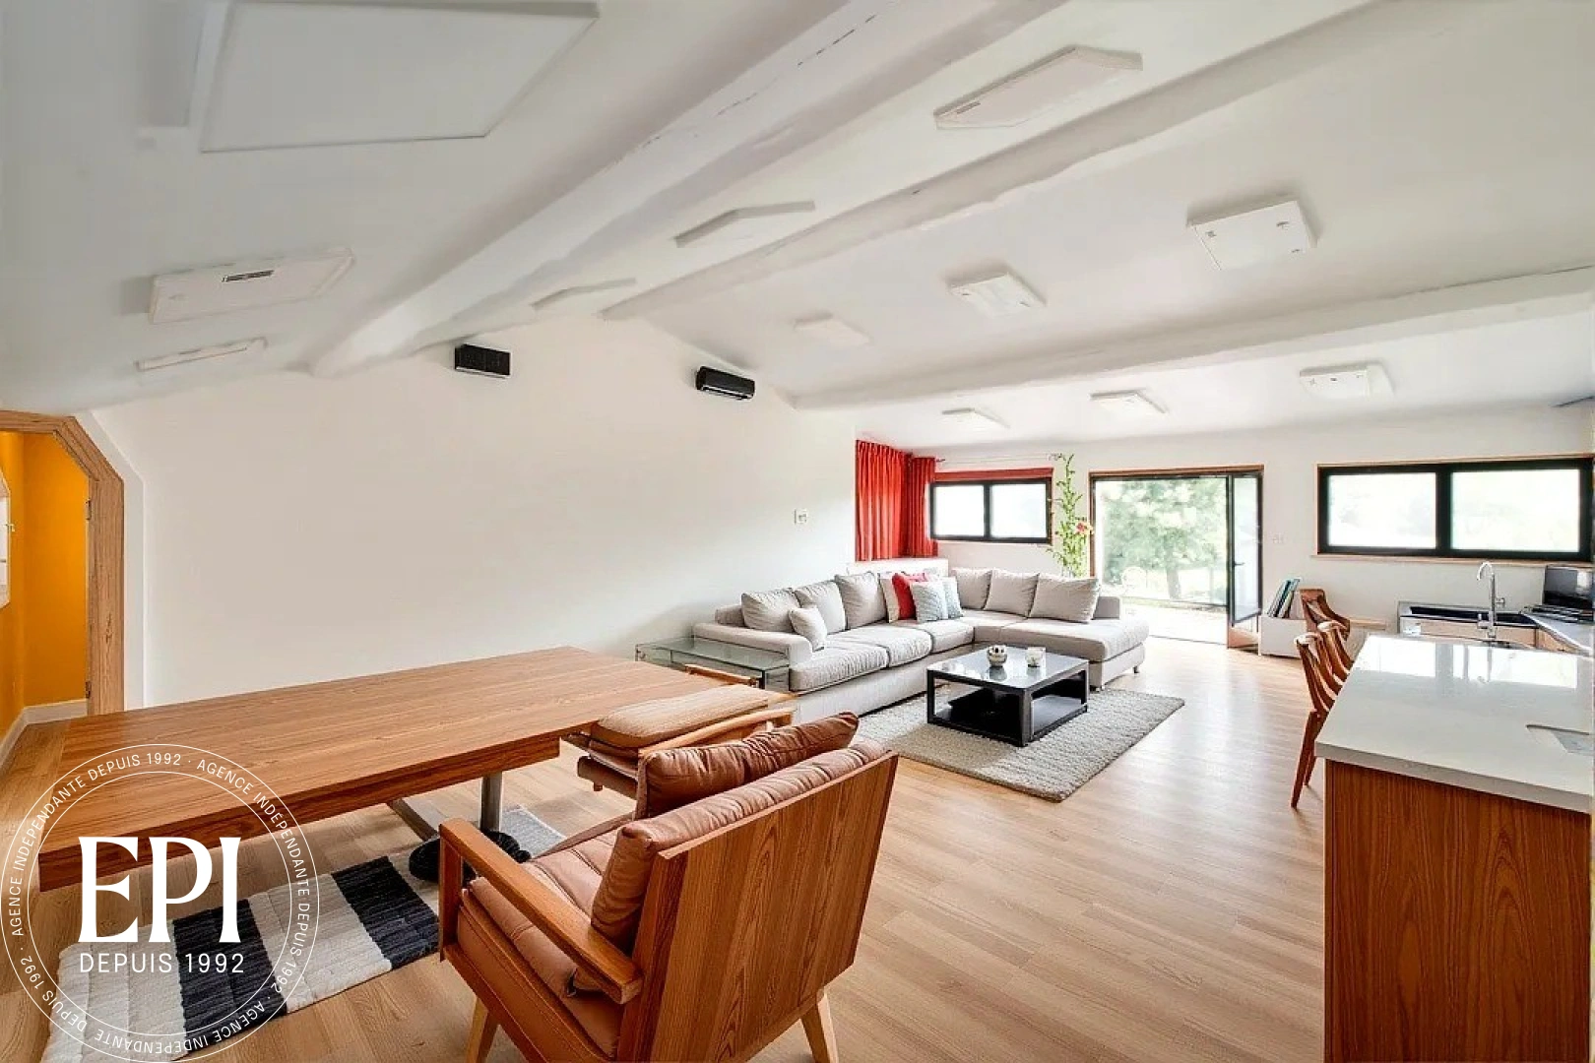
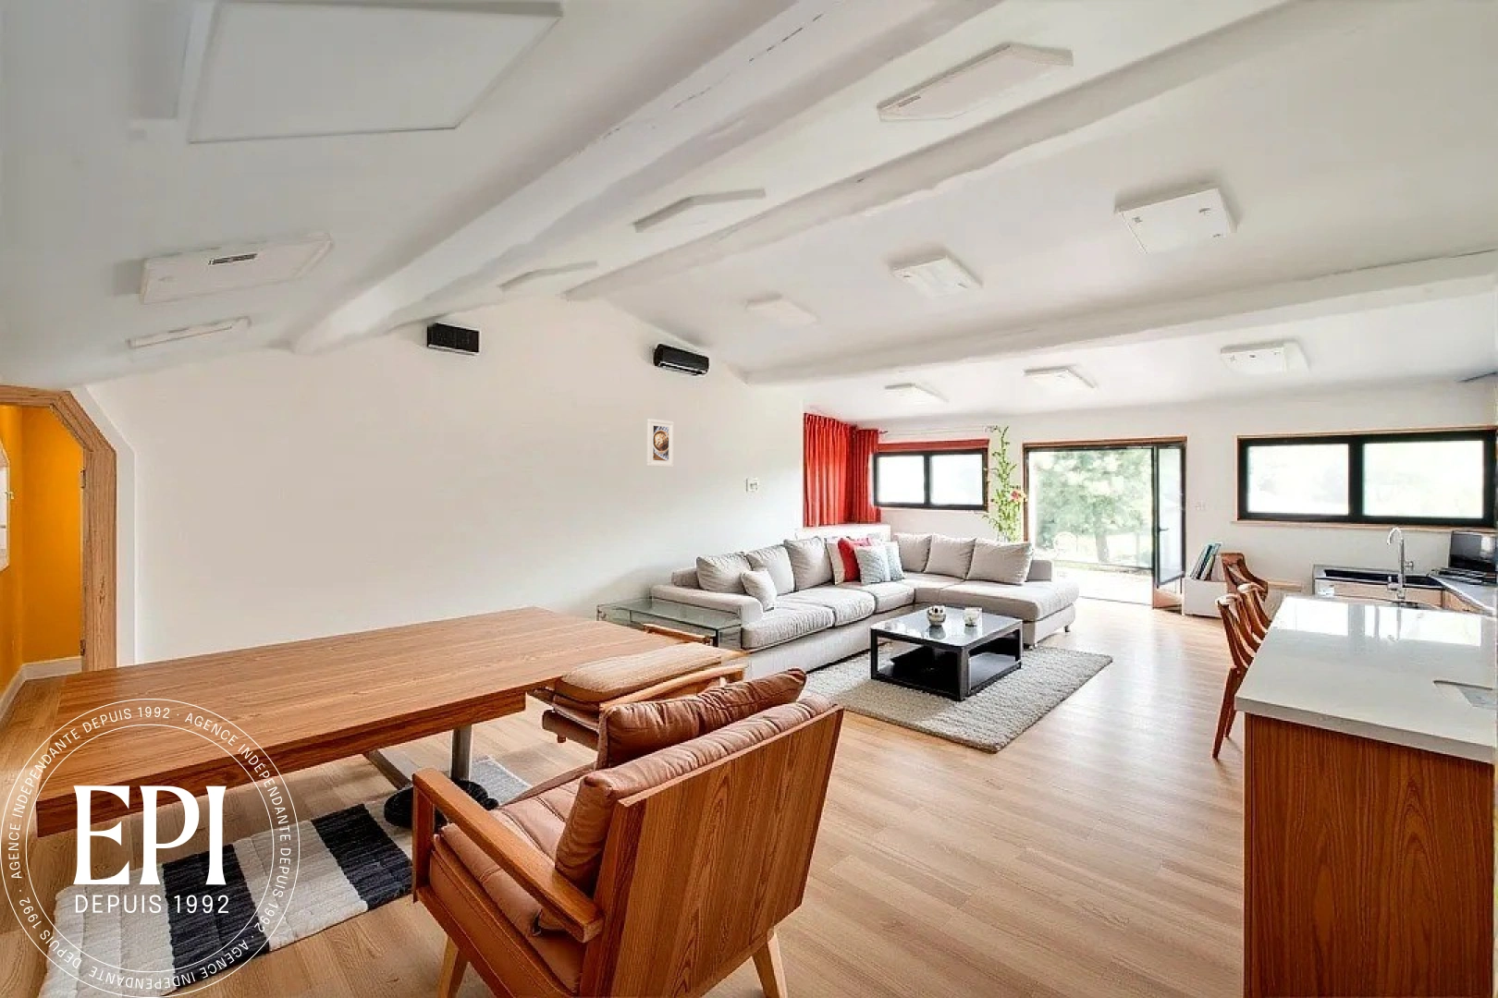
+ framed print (660, 442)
